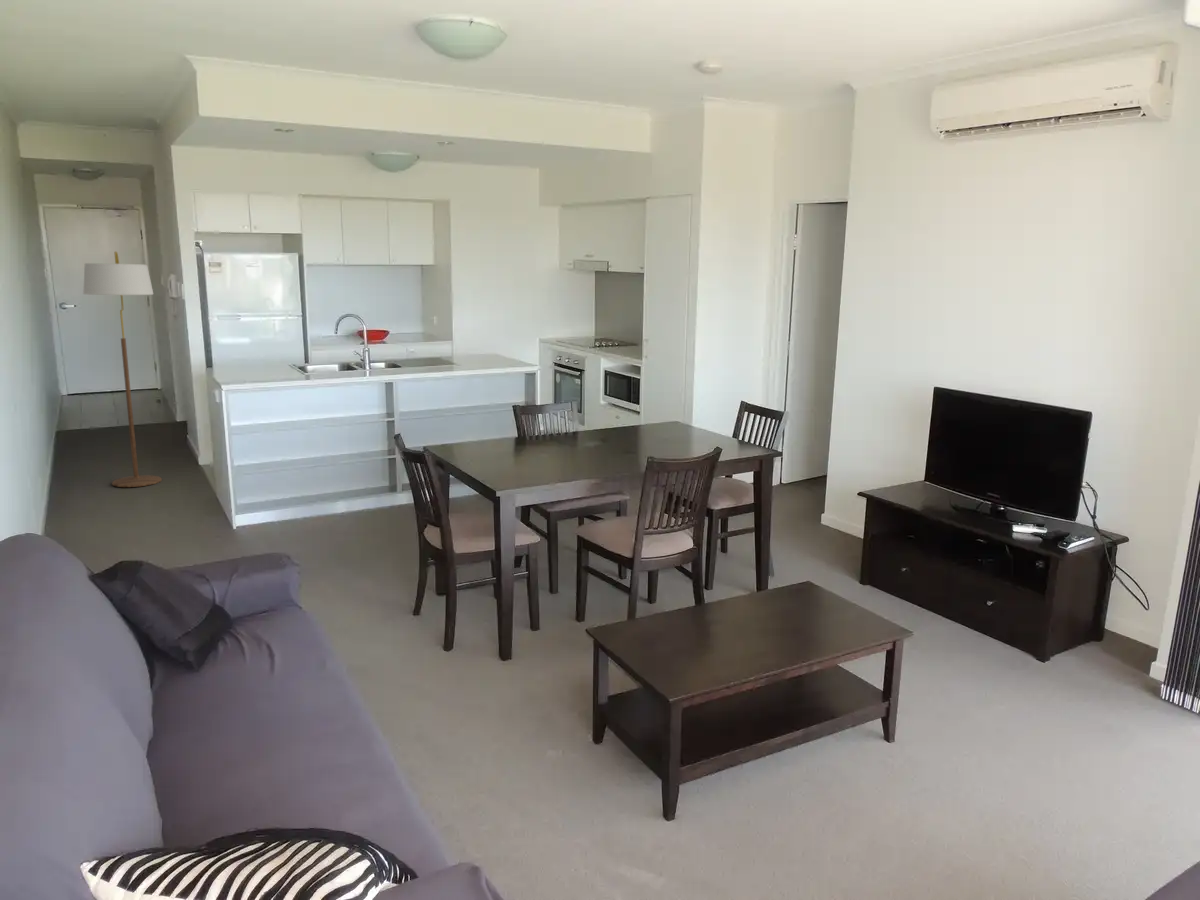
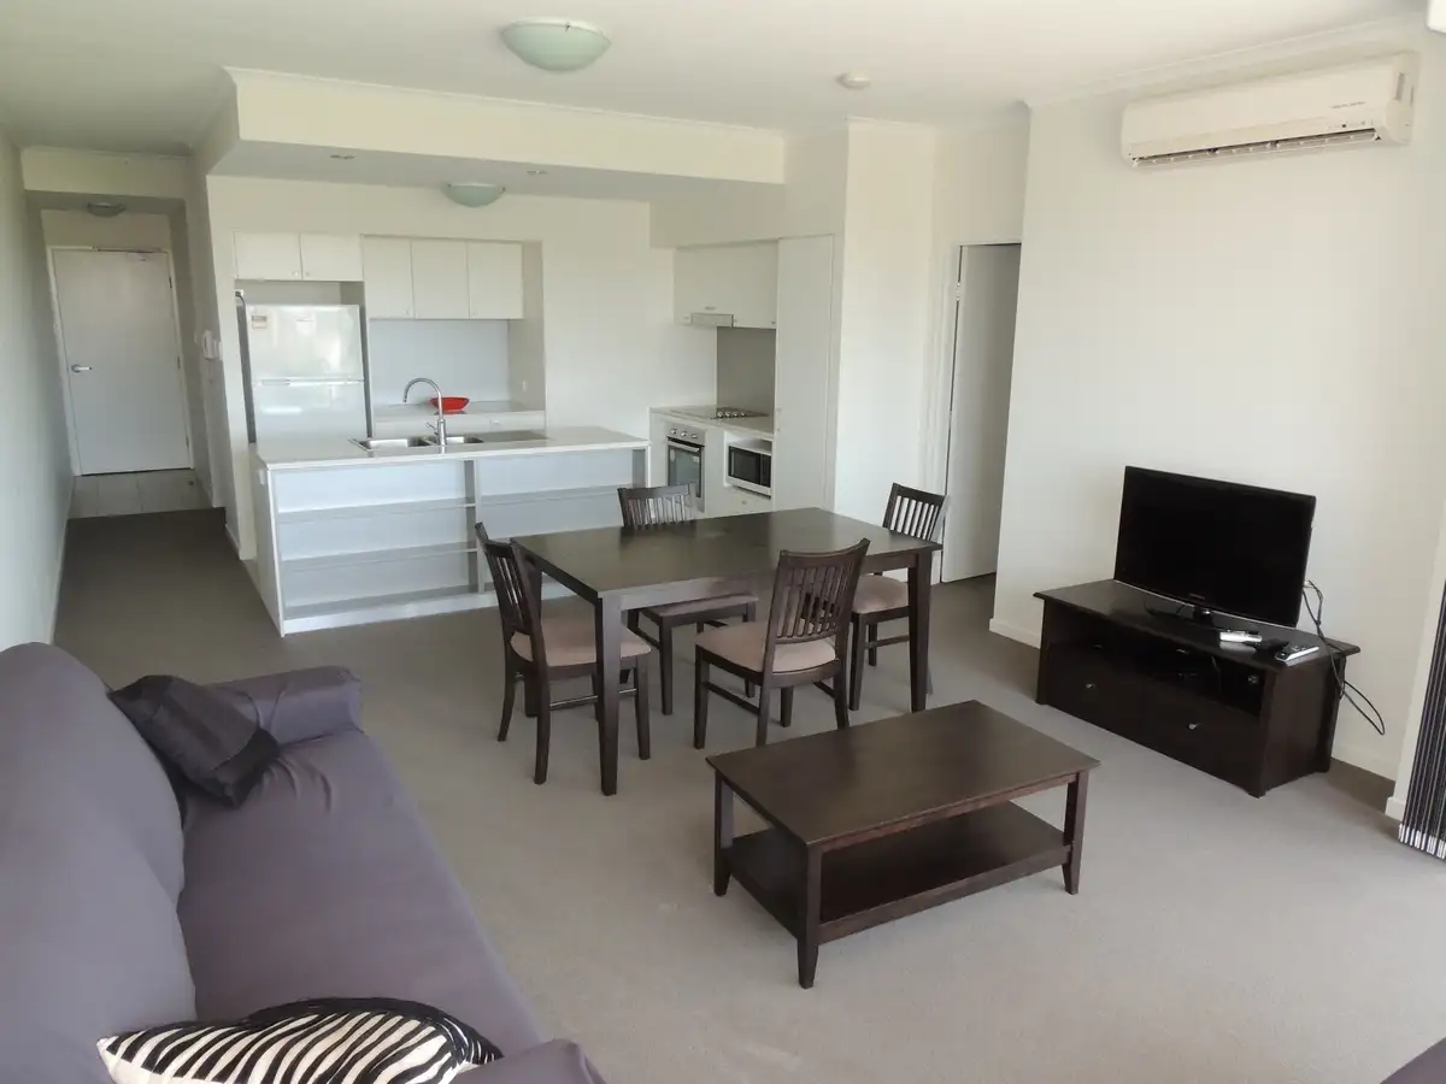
- floor lamp (126, 369)
